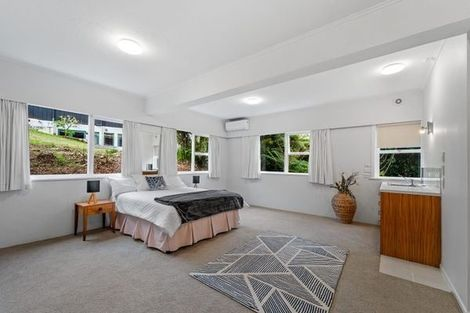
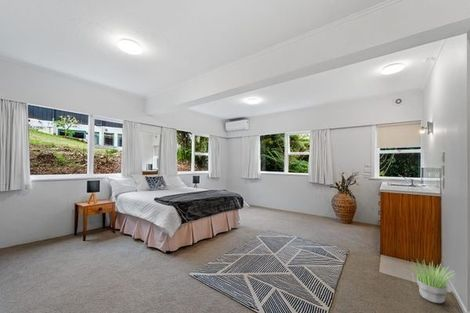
+ potted plant (431, 282)
